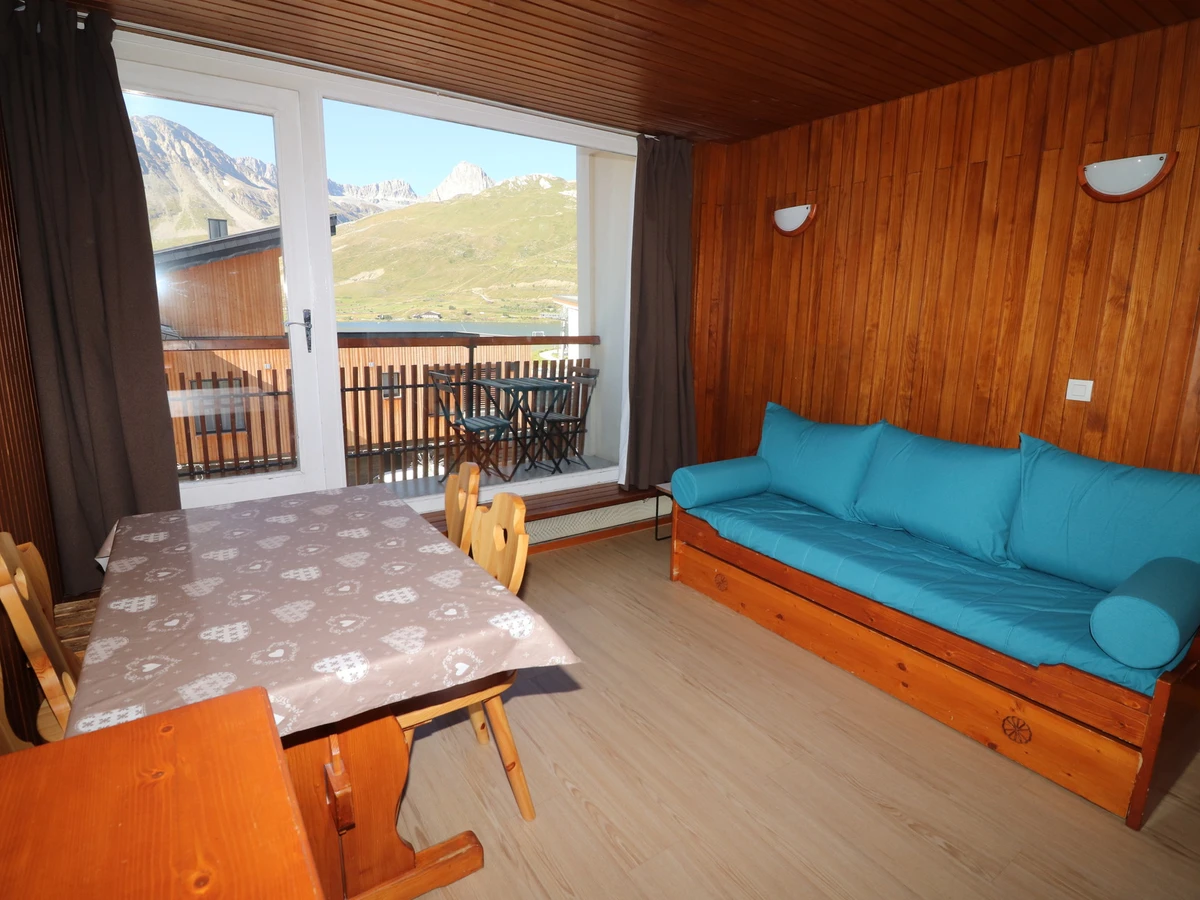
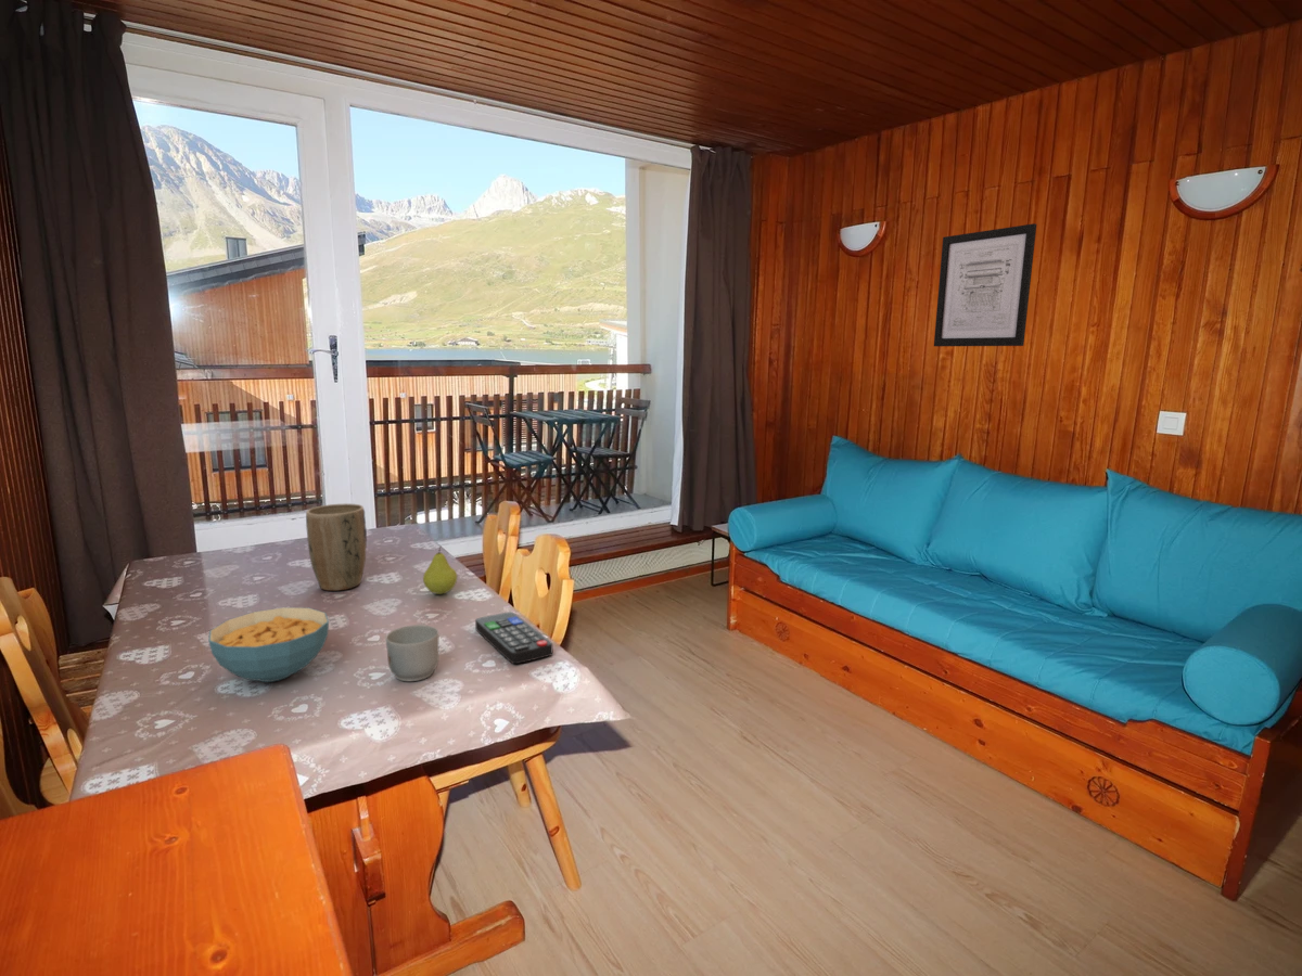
+ plant pot (337, 547)
+ wall art (981, 288)
+ fruit (439, 569)
+ cereal bowl (272, 650)
+ mug (411, 651)
+ remote control (512, 634)
